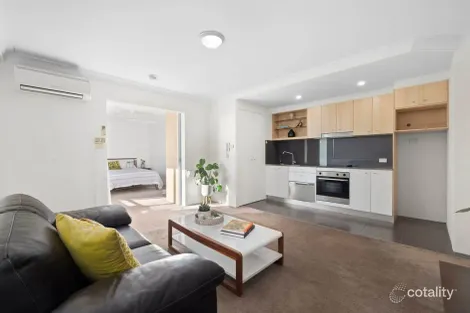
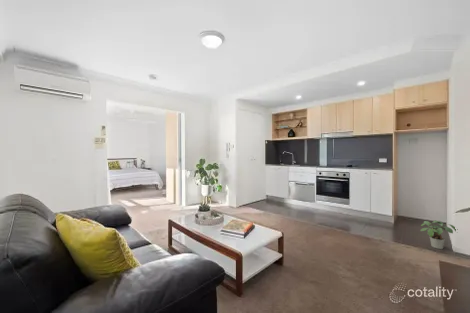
+ potted plant (434, 234)
